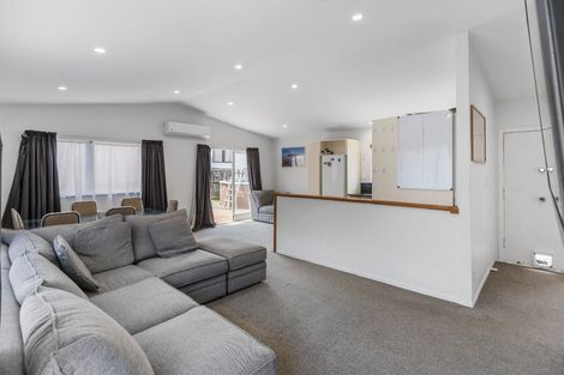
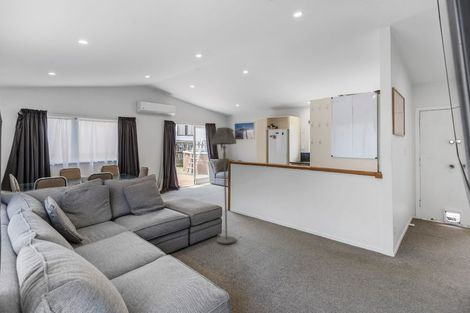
+ floor lamp (225, 184)
